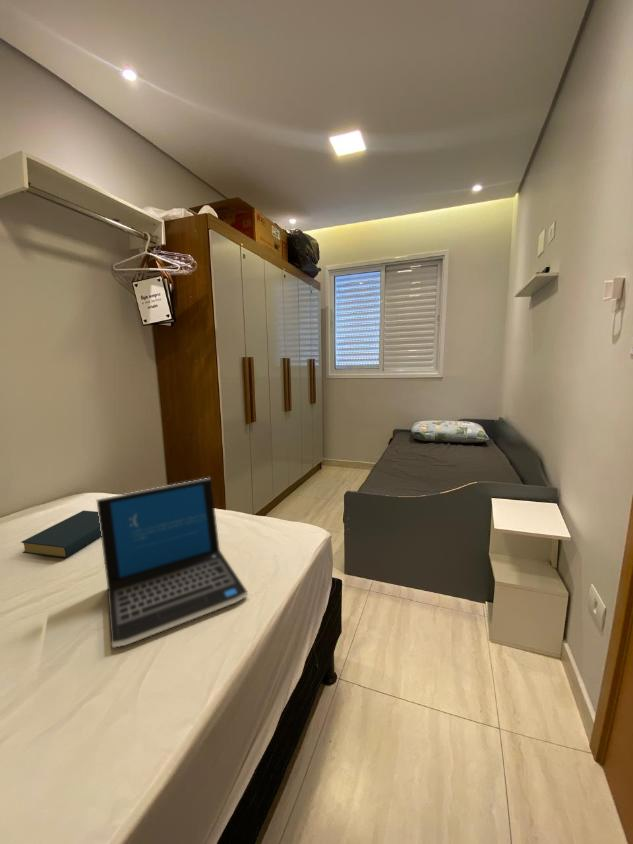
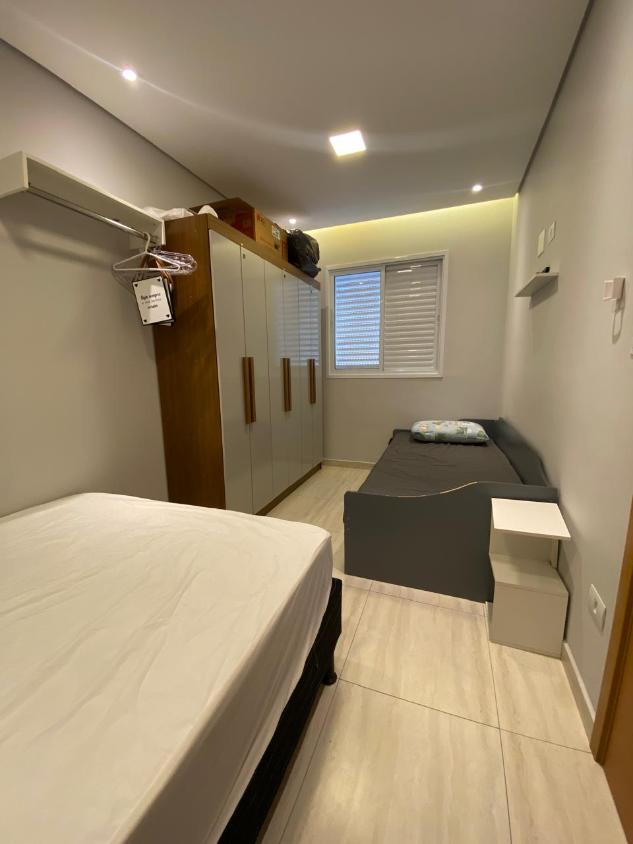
- laptop (170, 547)
- hardback book (75, 531)
